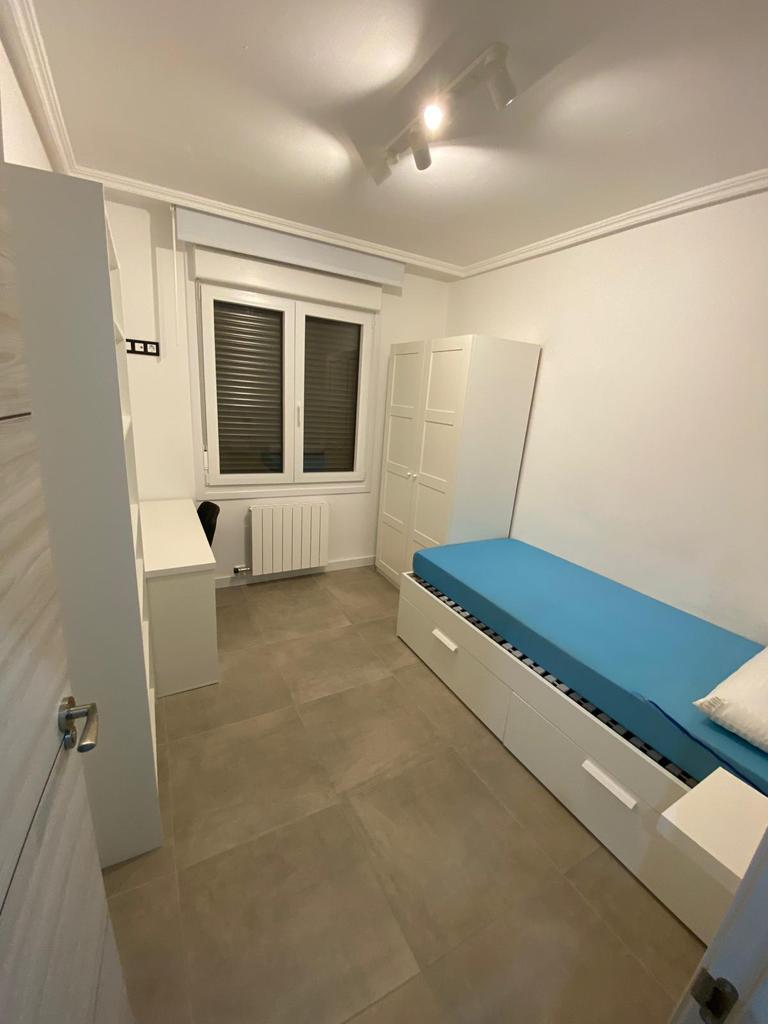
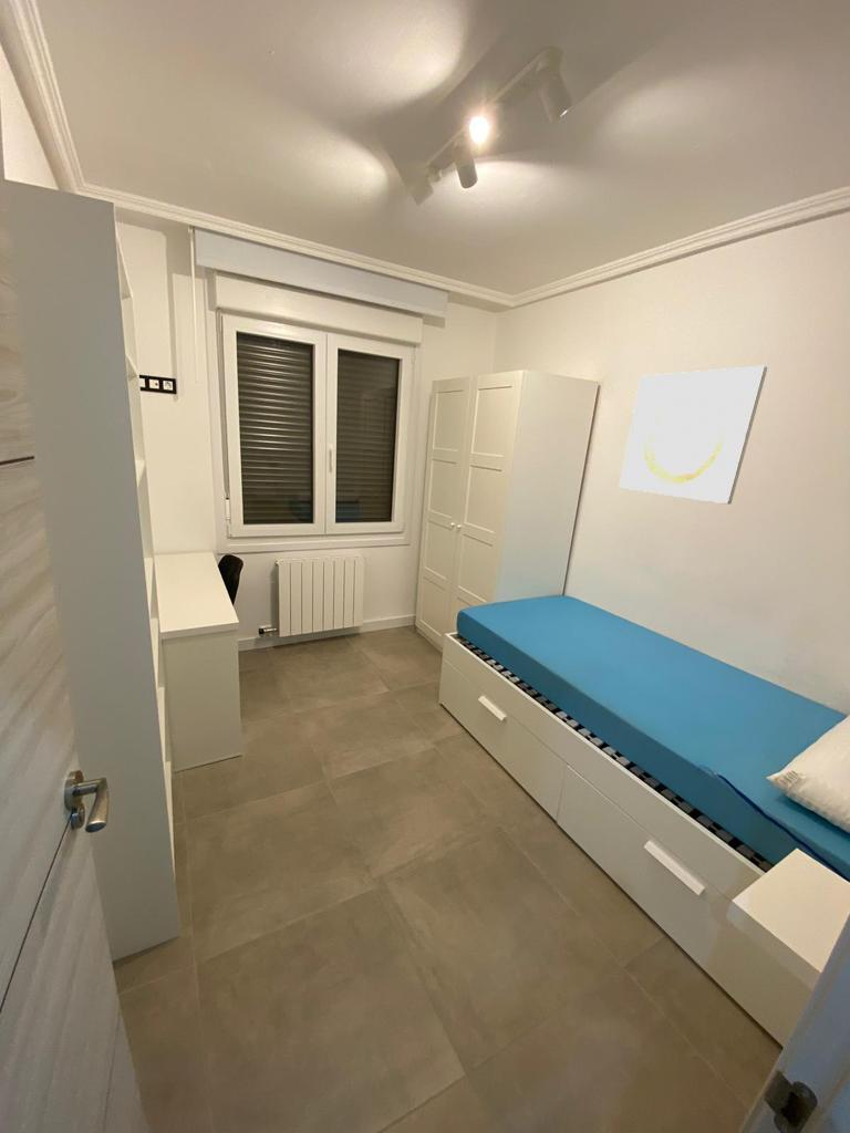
+ wall art (683, 435)
